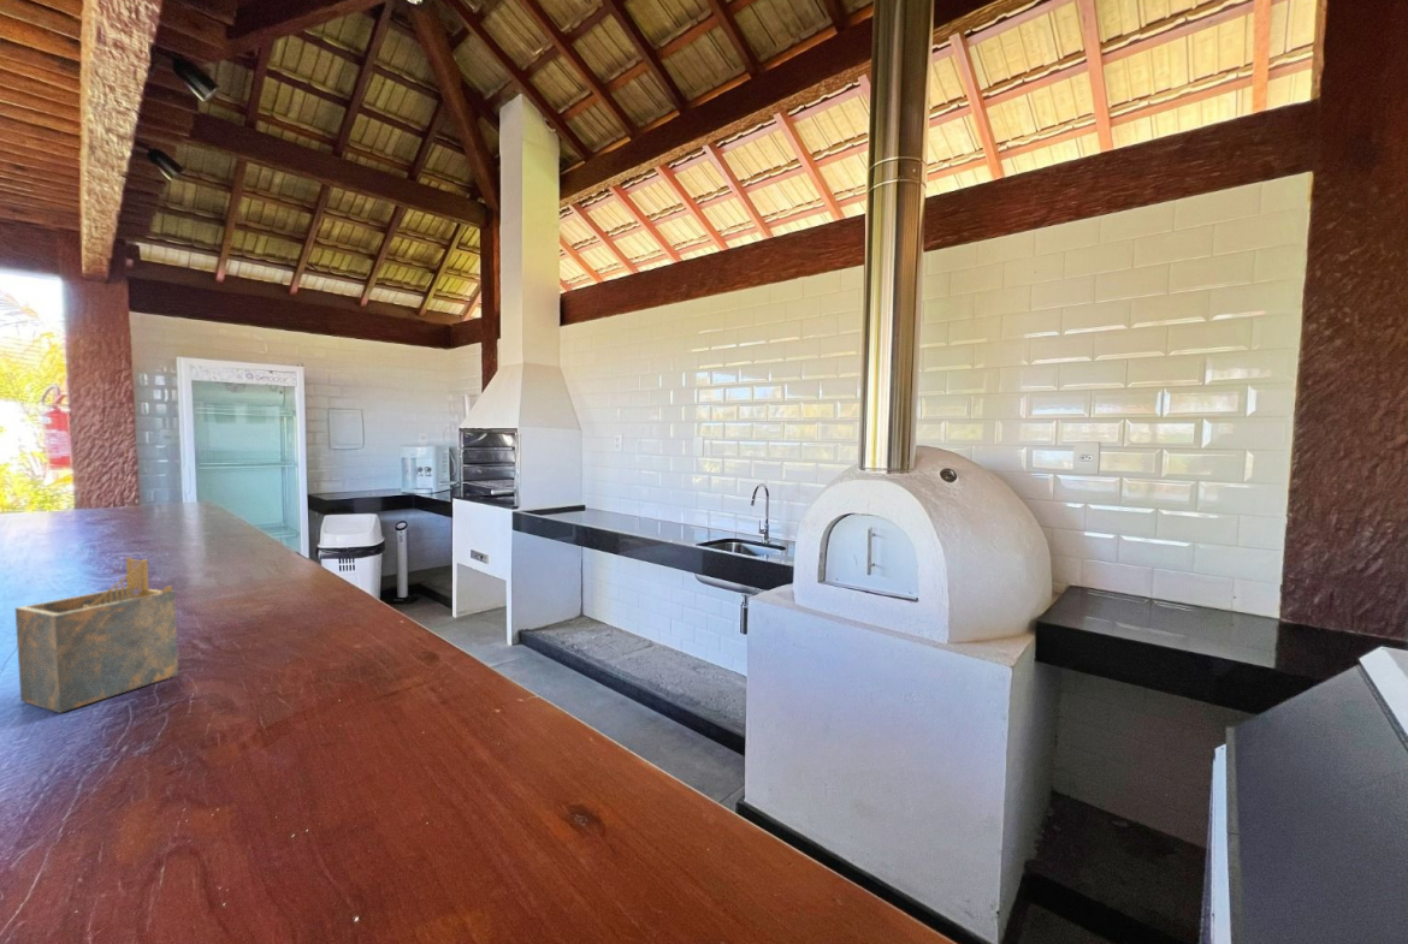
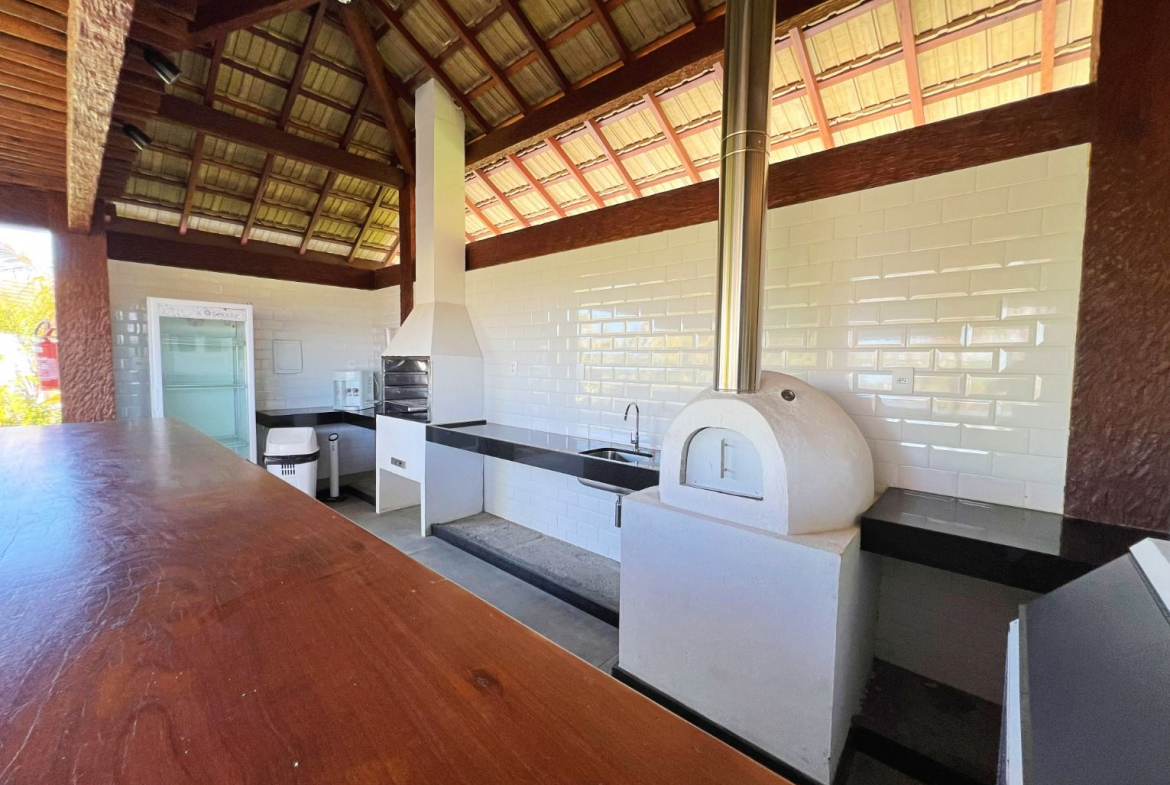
- napkin holder (100, 627)
